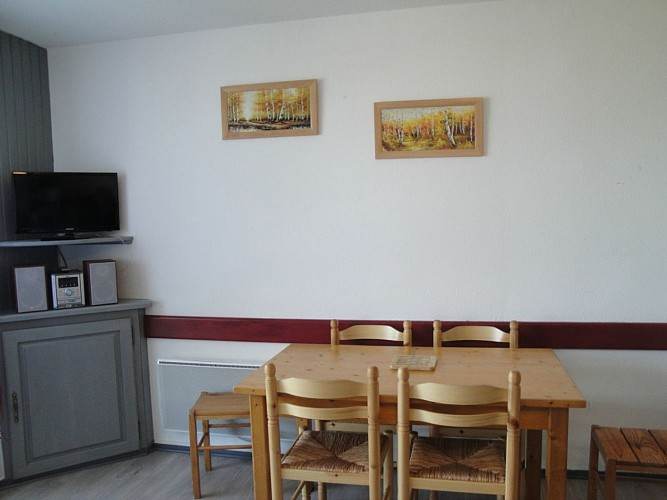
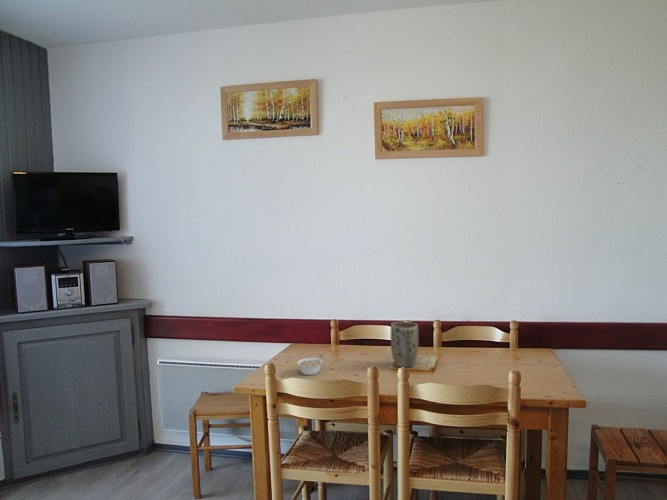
+ legume (310, 365)
+ plant pot (404, 344)
